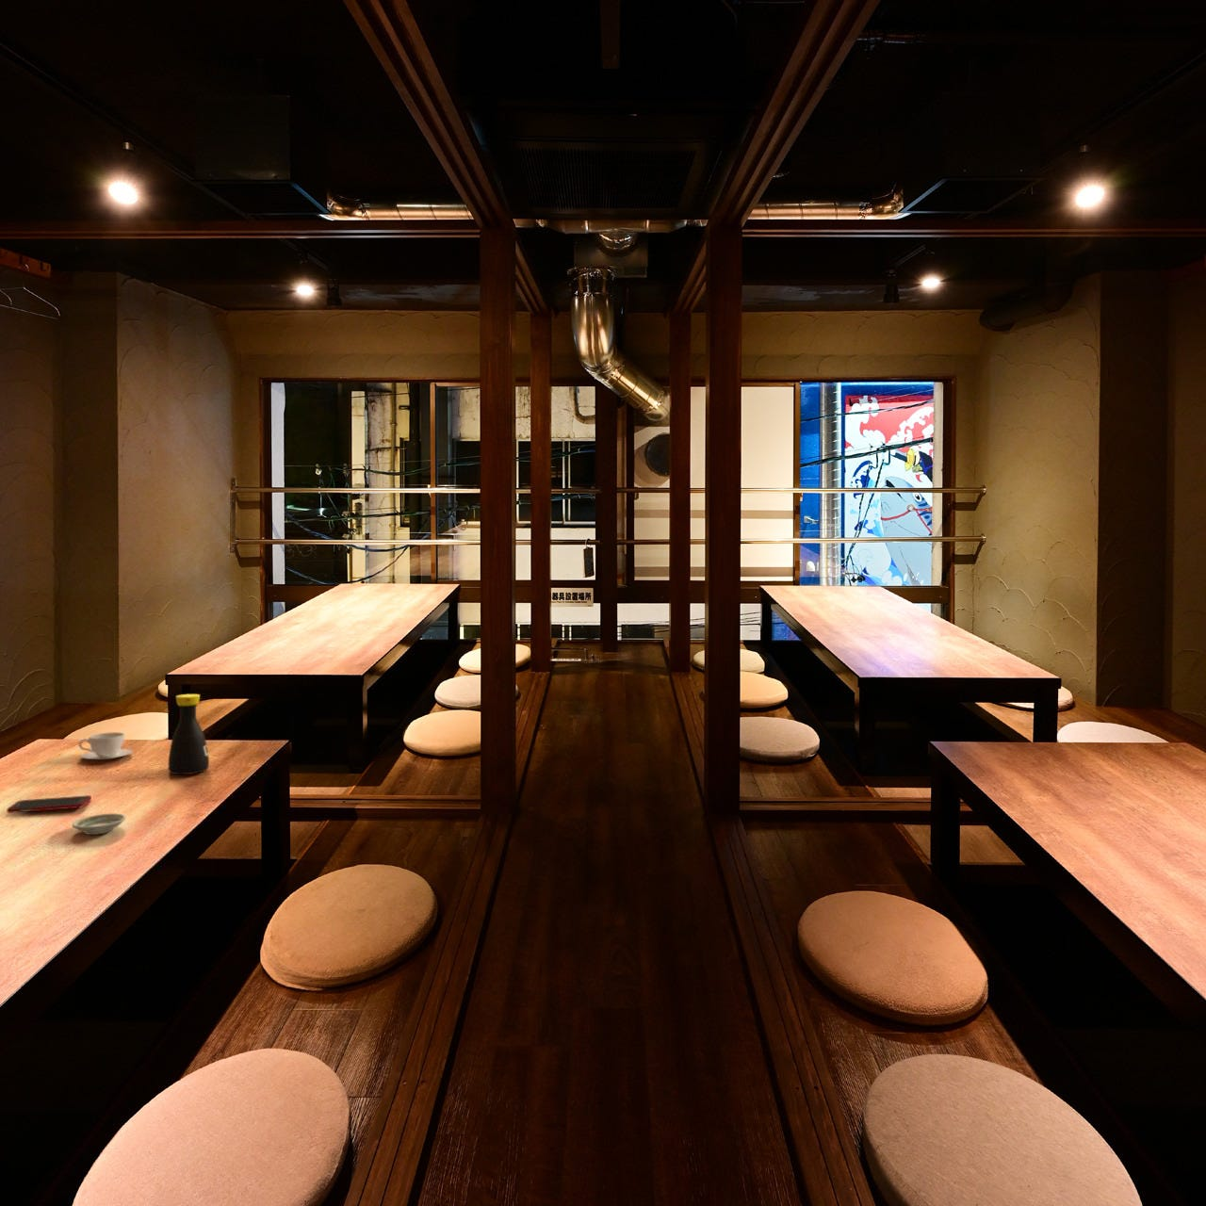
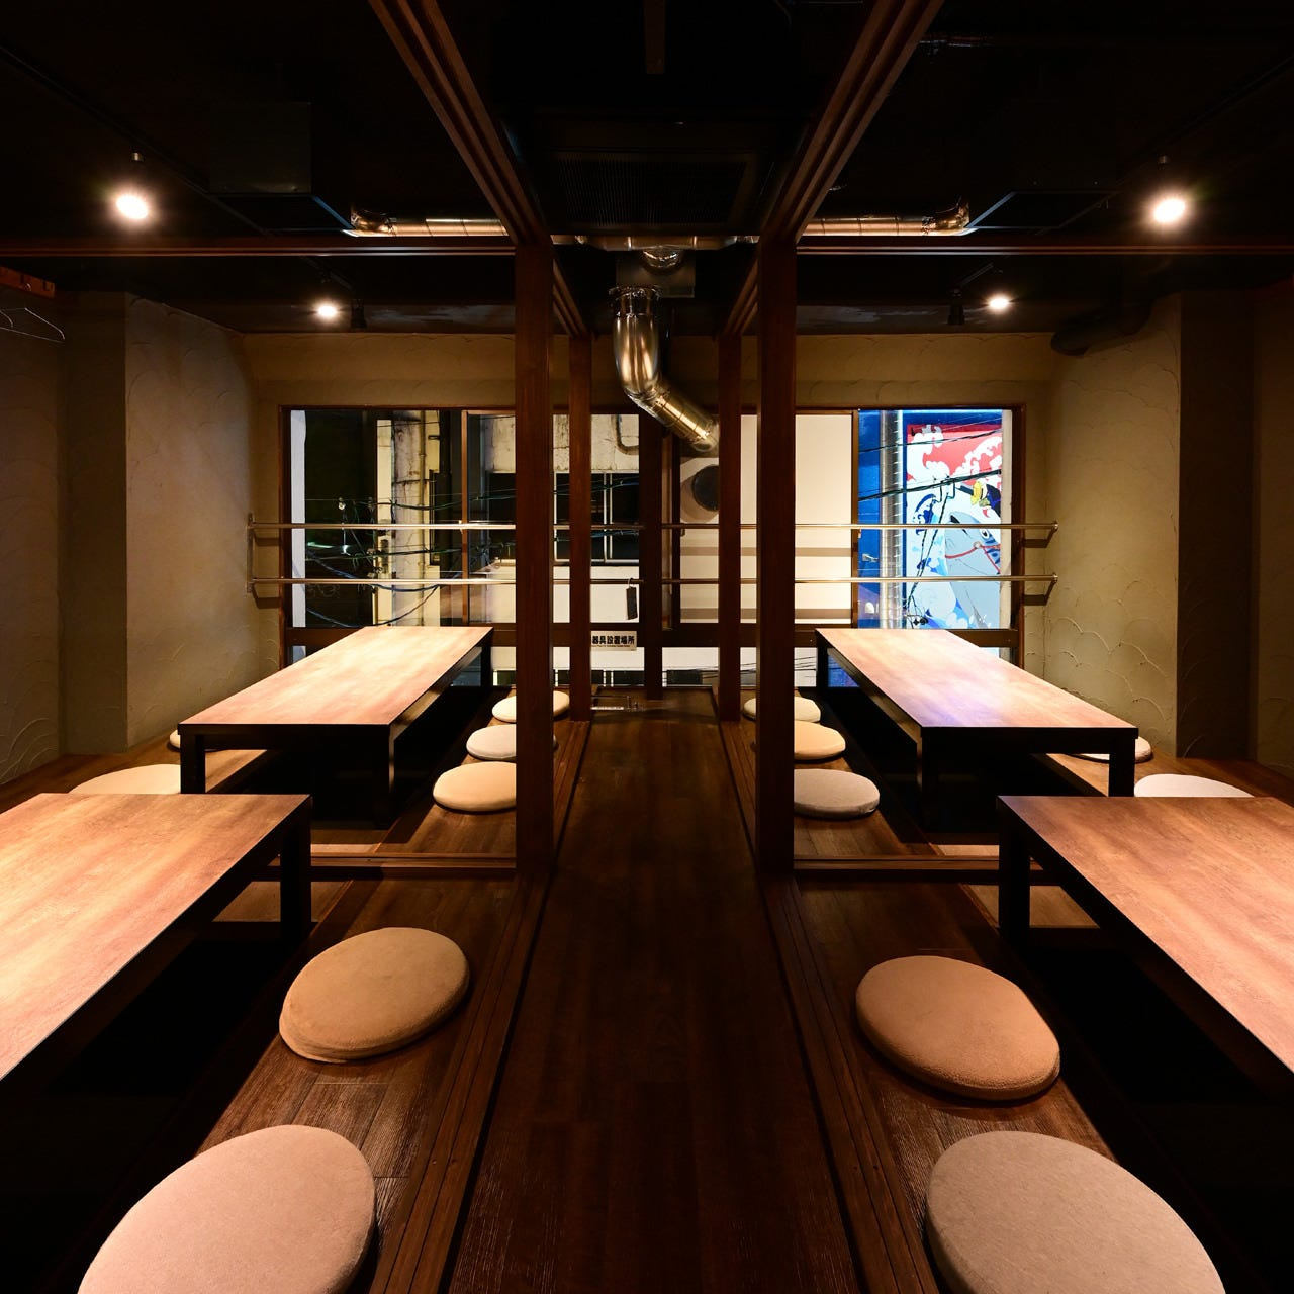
- bottle (189, 733)
- cell phone (50, 804)
- teacup (106, 747)
- saucer (99, 825)
